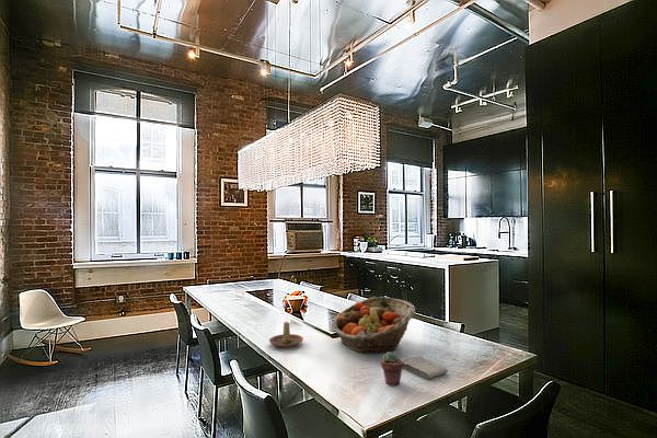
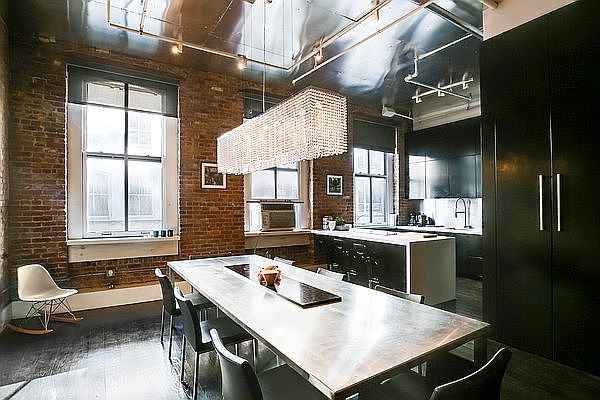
- fruit basket (372, 323)
- washcloth (423, 366)
- candle holder (286, 332)
- potted succulent (392, 367)
